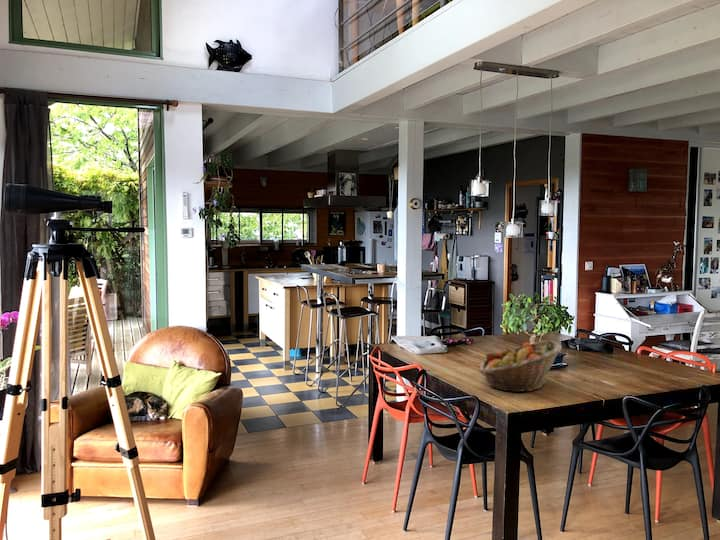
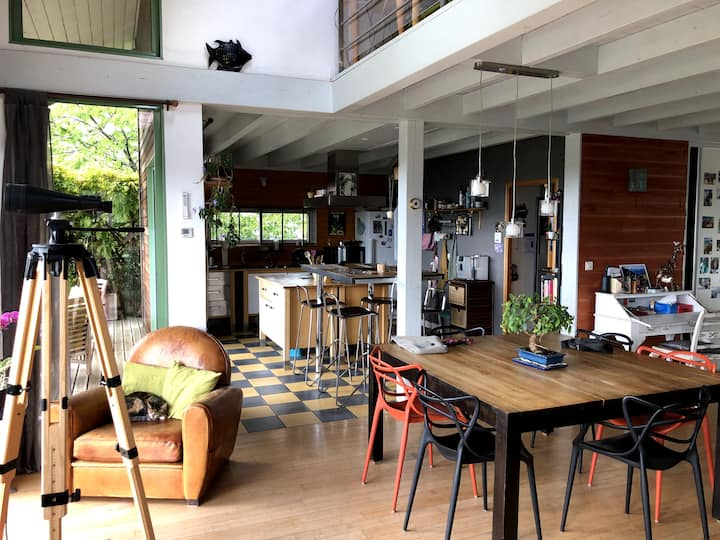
- fruit basket (519, 363)
